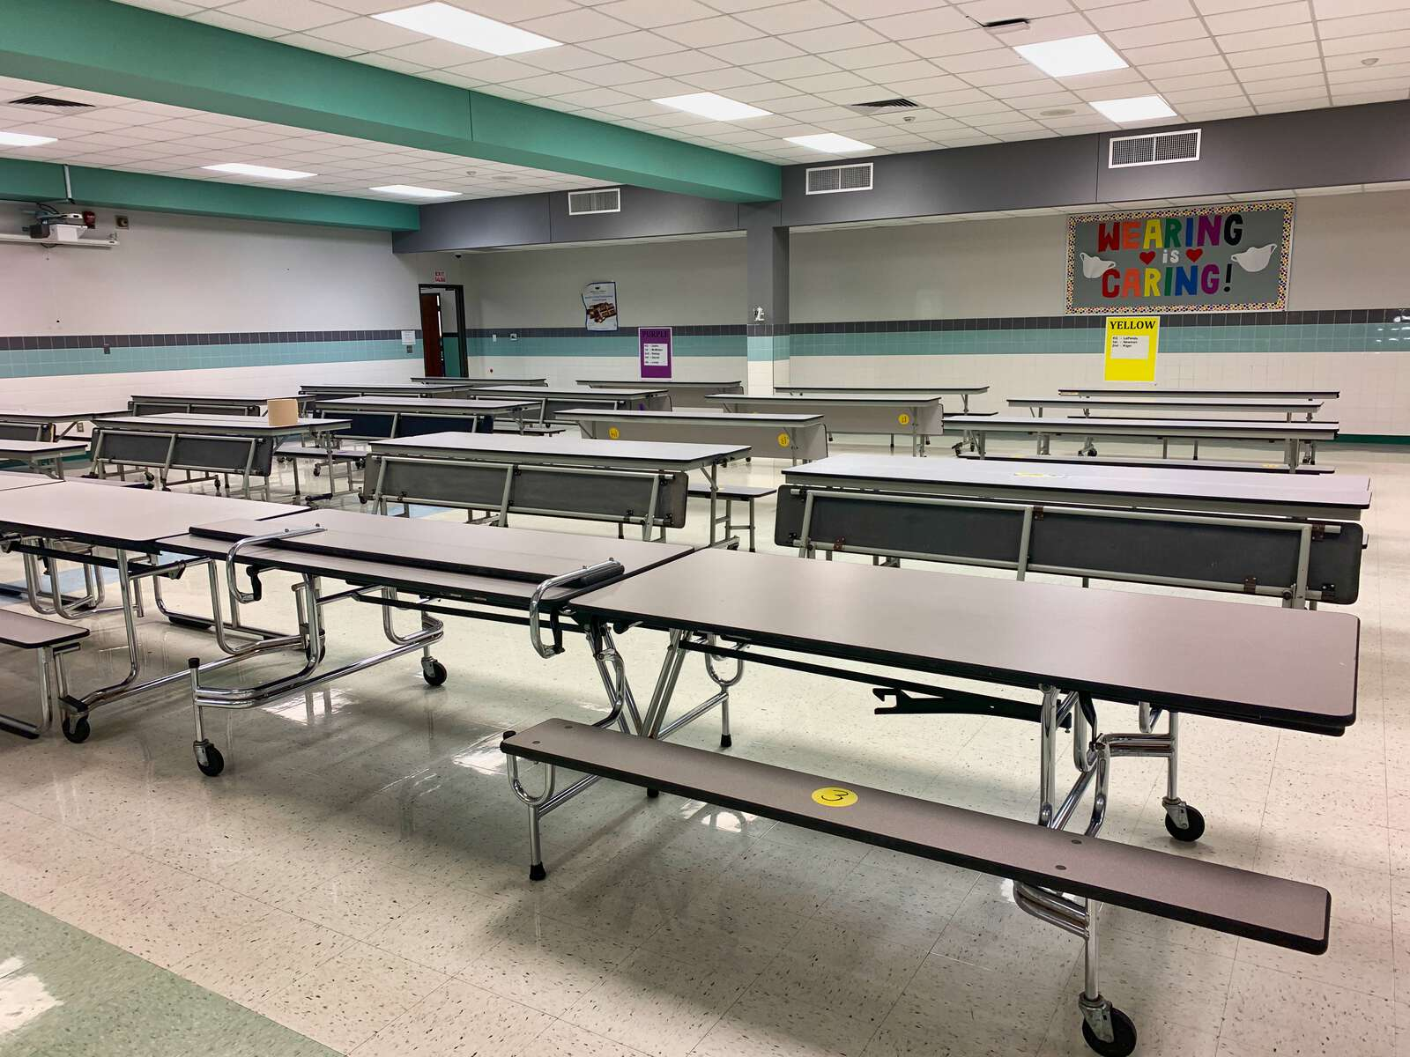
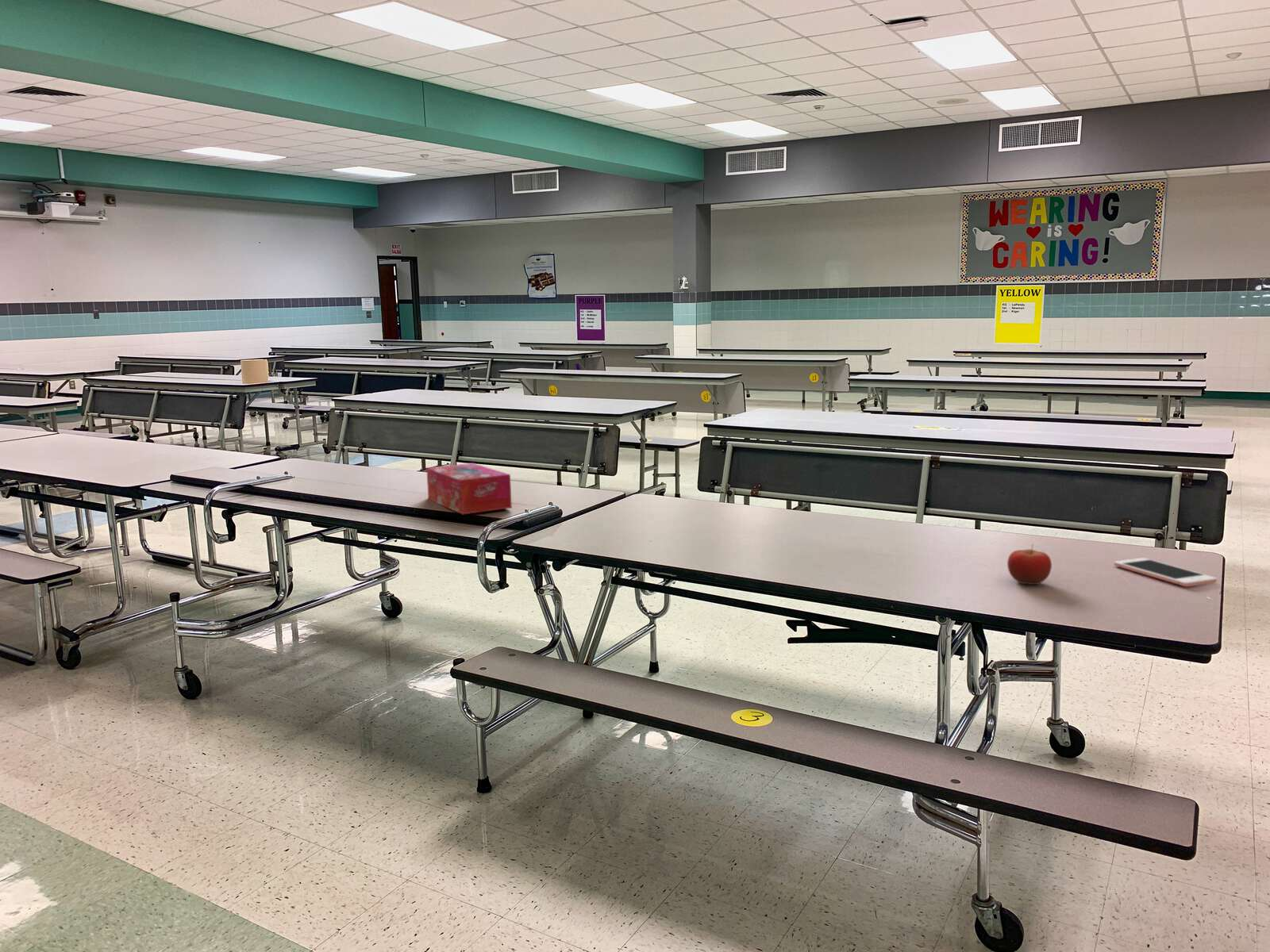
+ fruit (1029, 563)
+ cell phone (1163, 571)
+ tissue box (468, 487)
